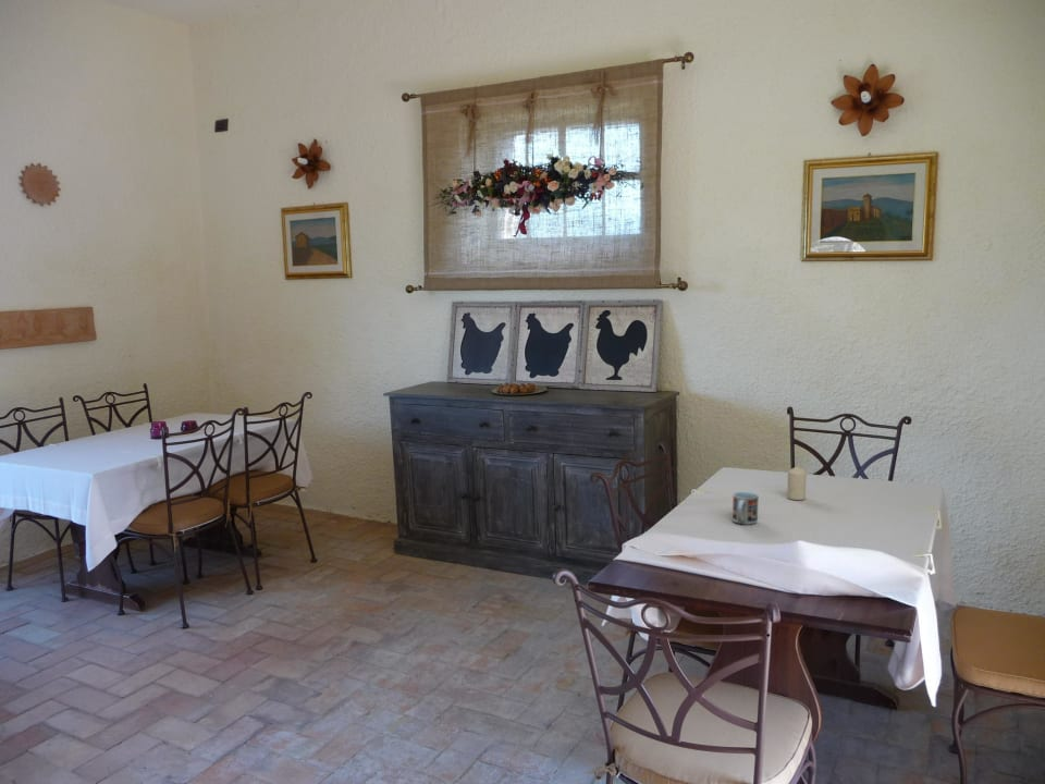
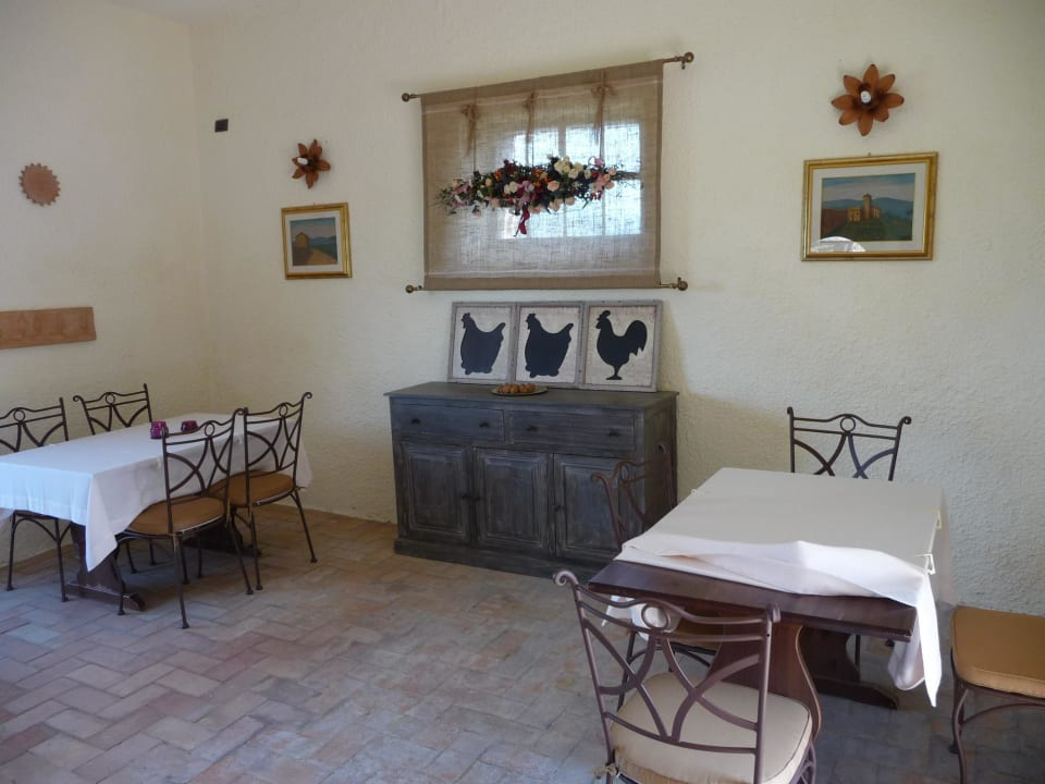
- cup (743, 509)
- candle (796, 482)
